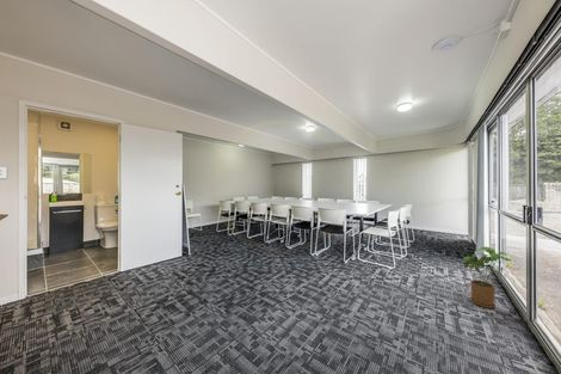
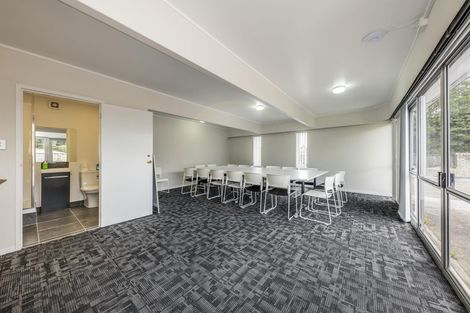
- house plant (480, 275)
